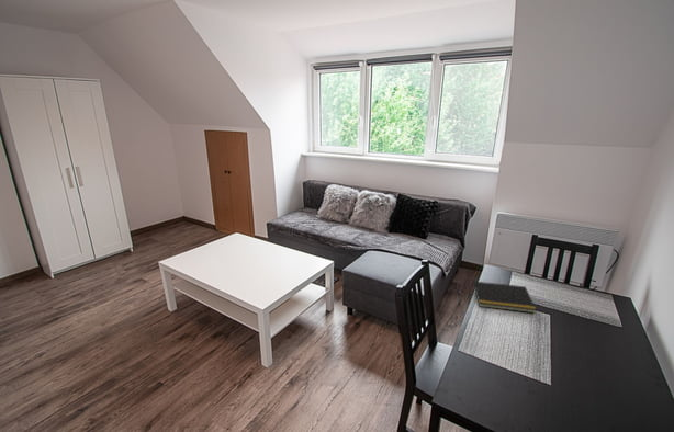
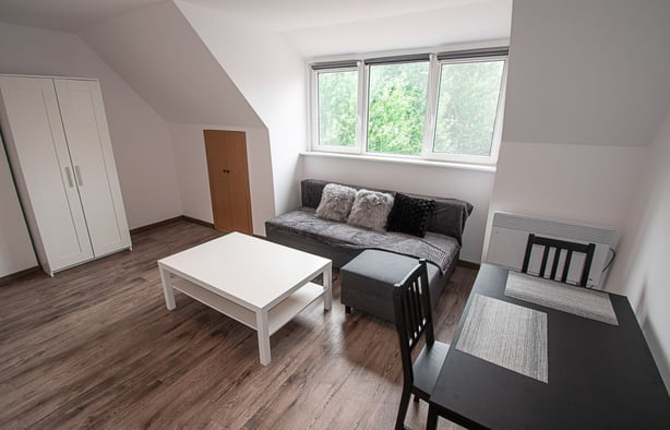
- notepad (503, 296)
